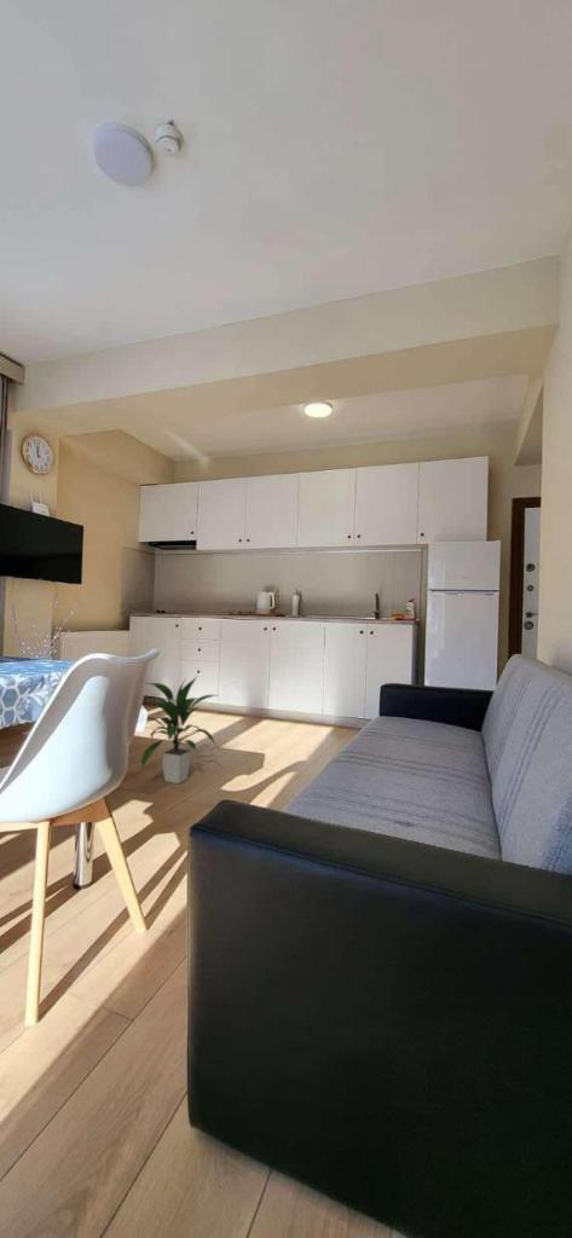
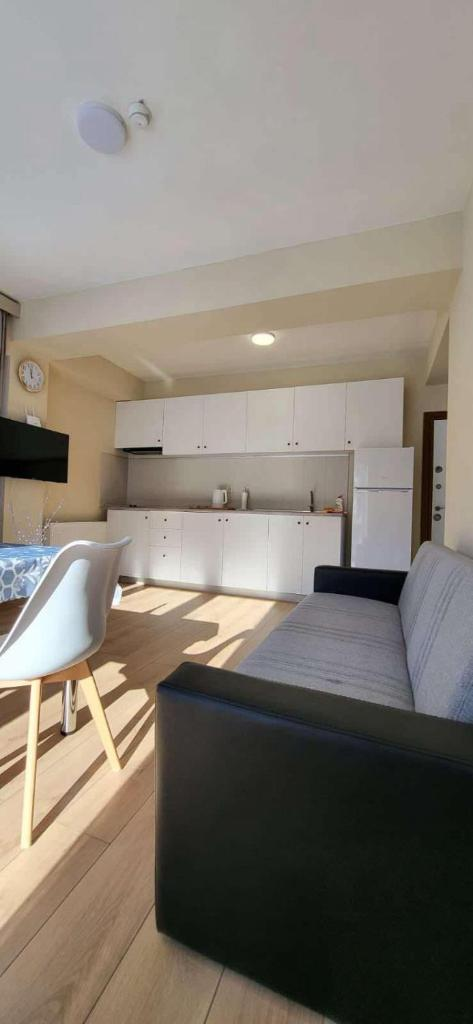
- indoor plant (173, 727)
